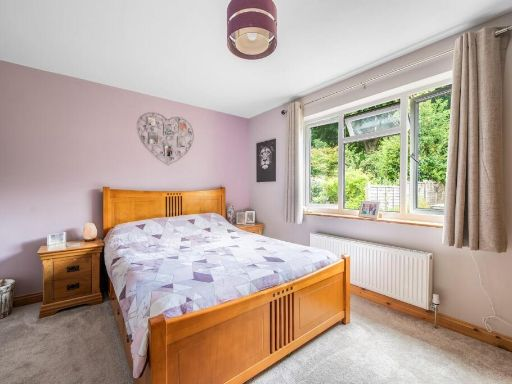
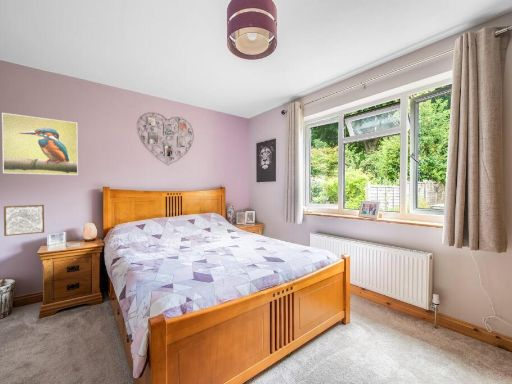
+ wall art (24, 219)
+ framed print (42, 146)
